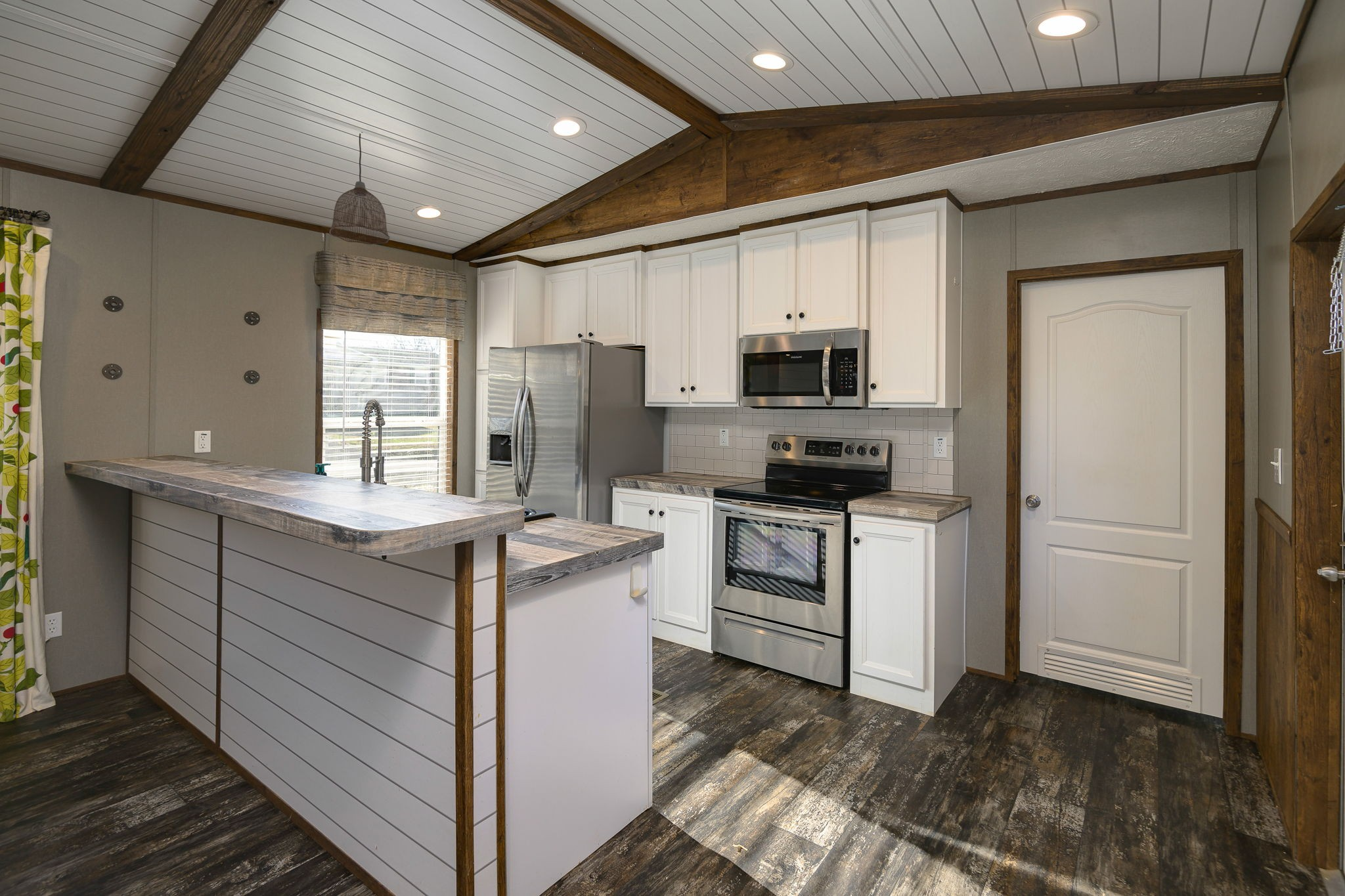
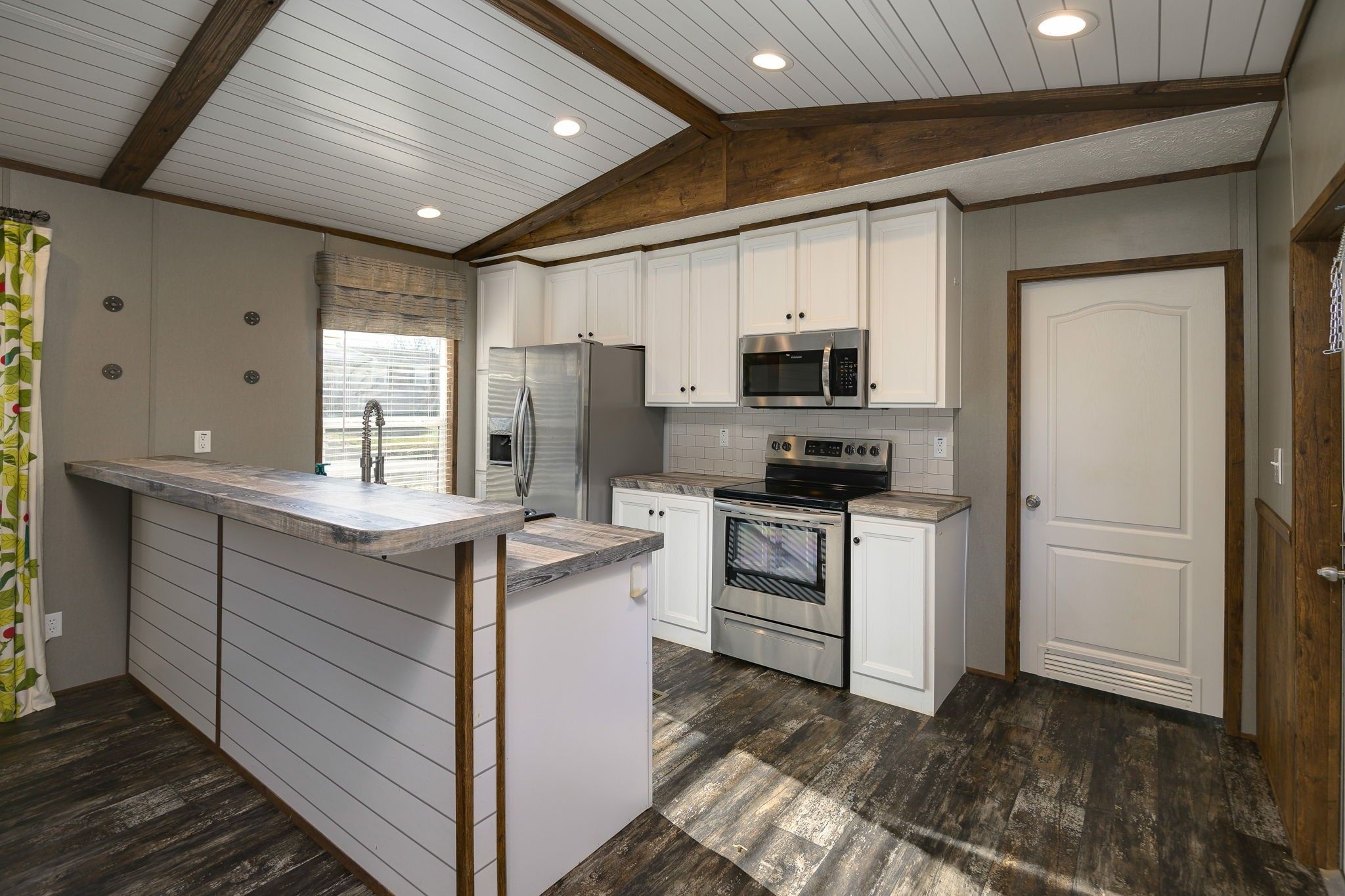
- pendant lamp (360, 184)
